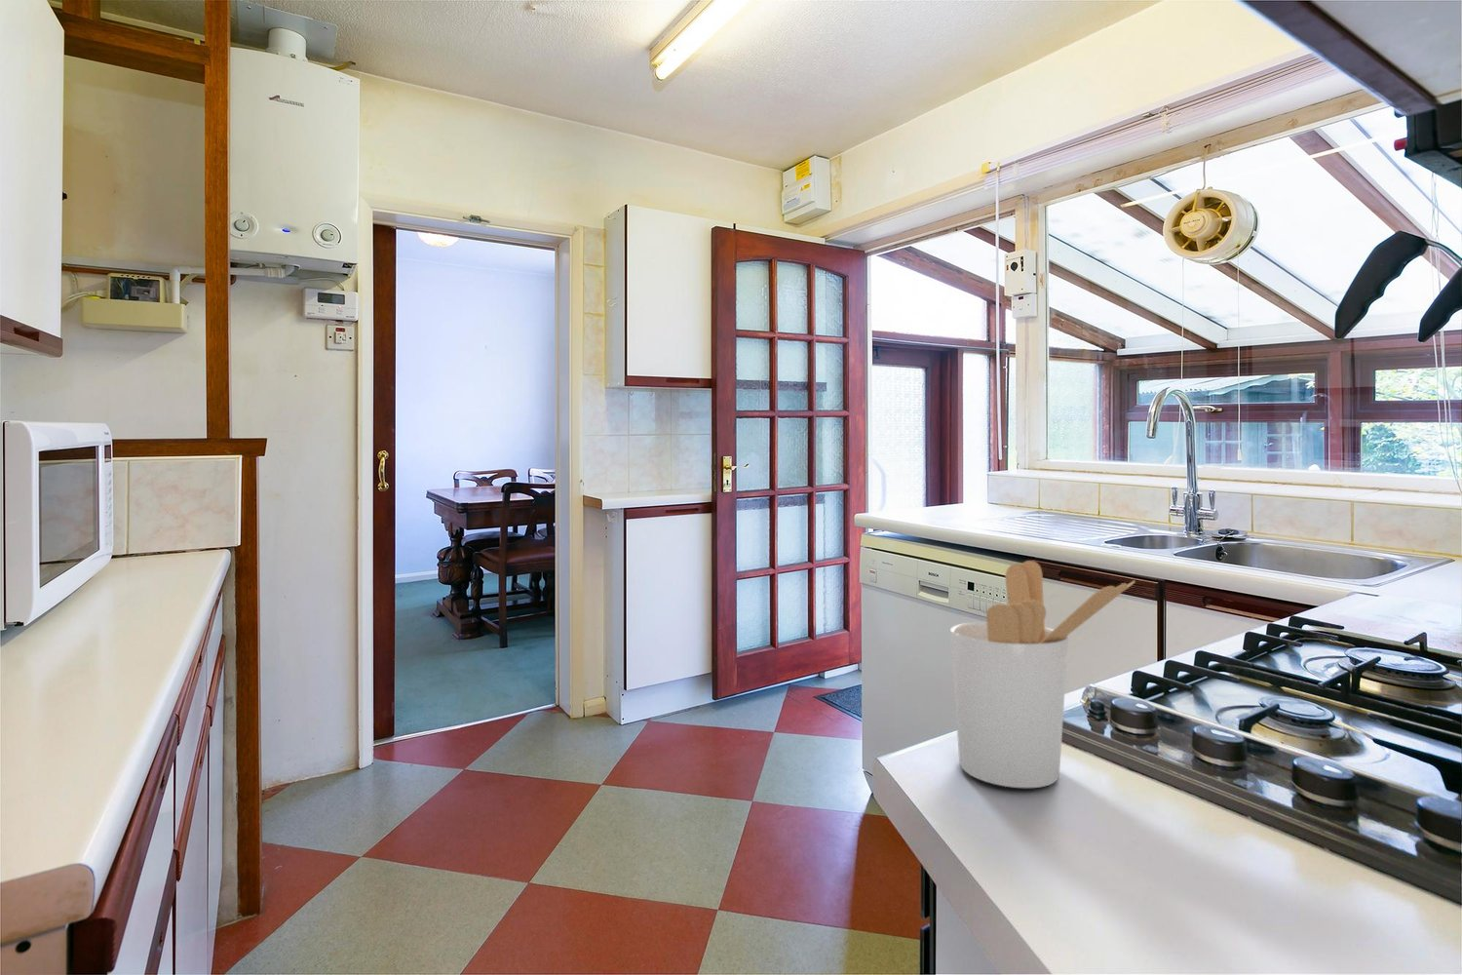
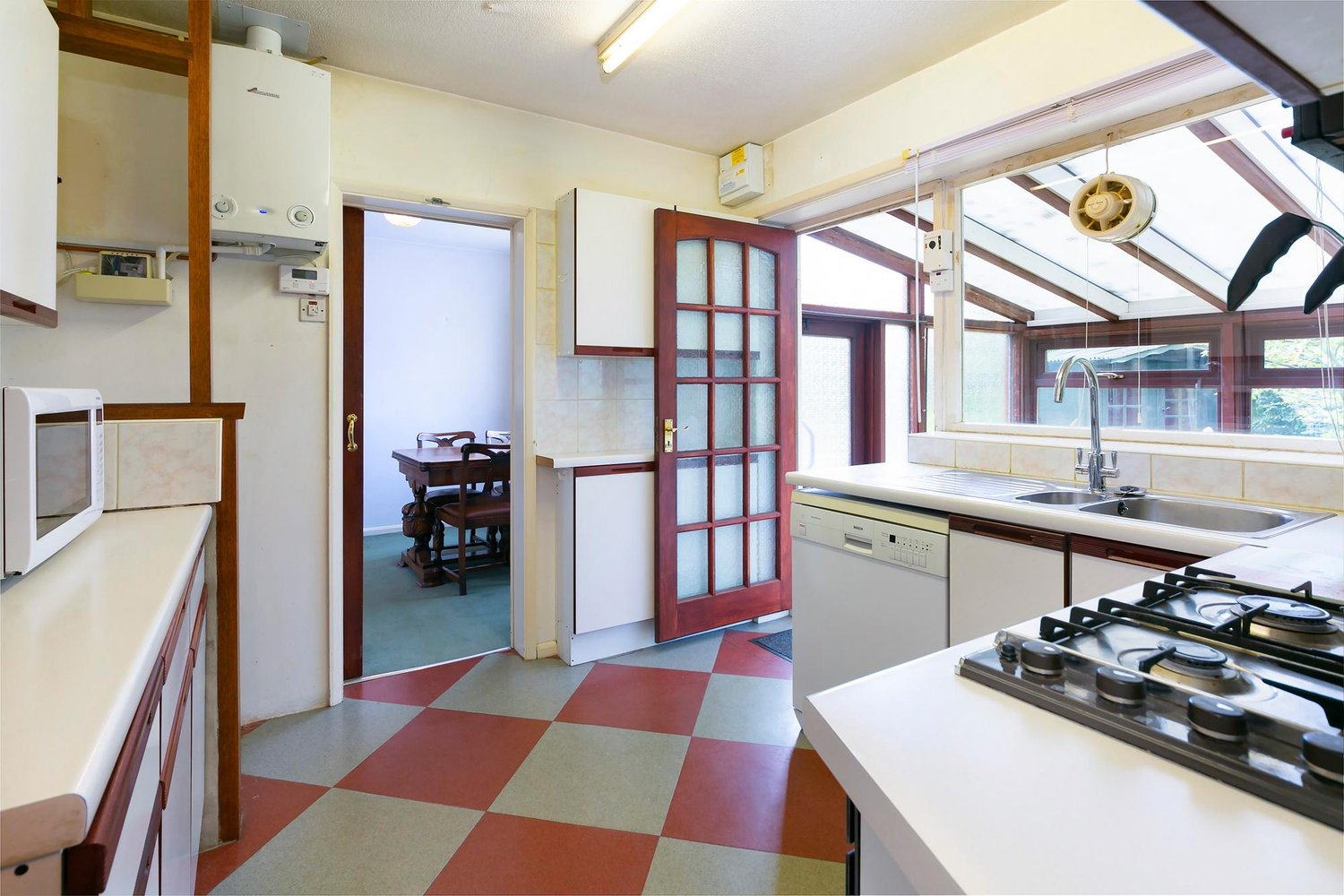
- utensil holder (1039, 670)
